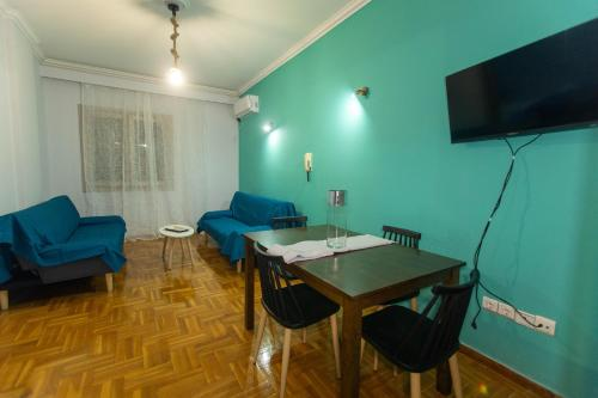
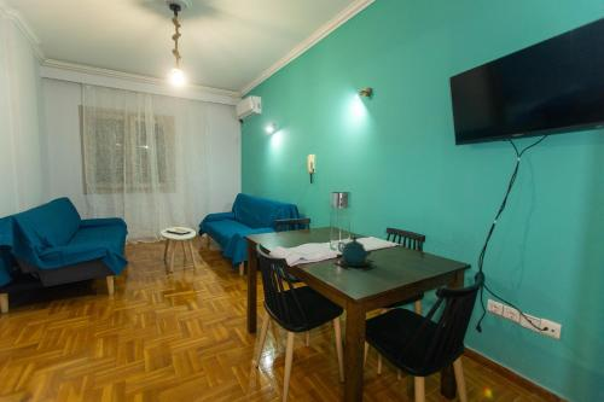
+ teapot (354, 249)
